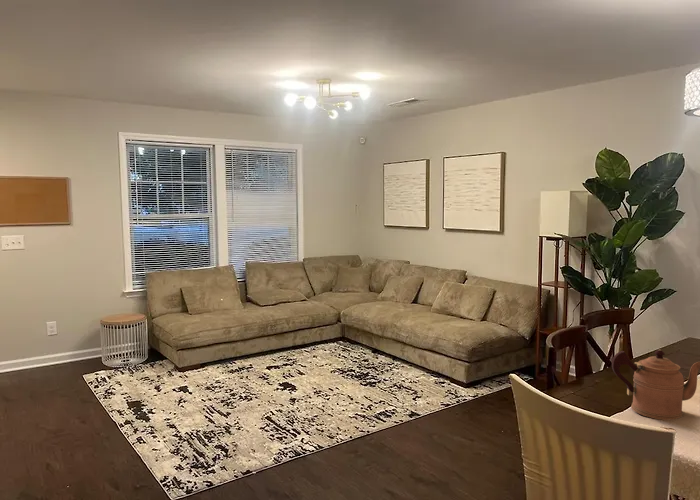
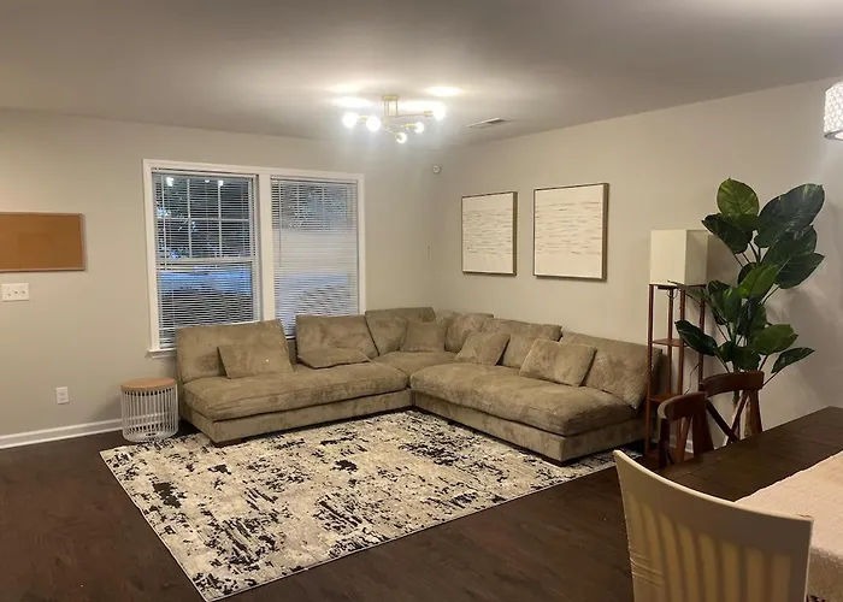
- coffeepot (657, 380)
